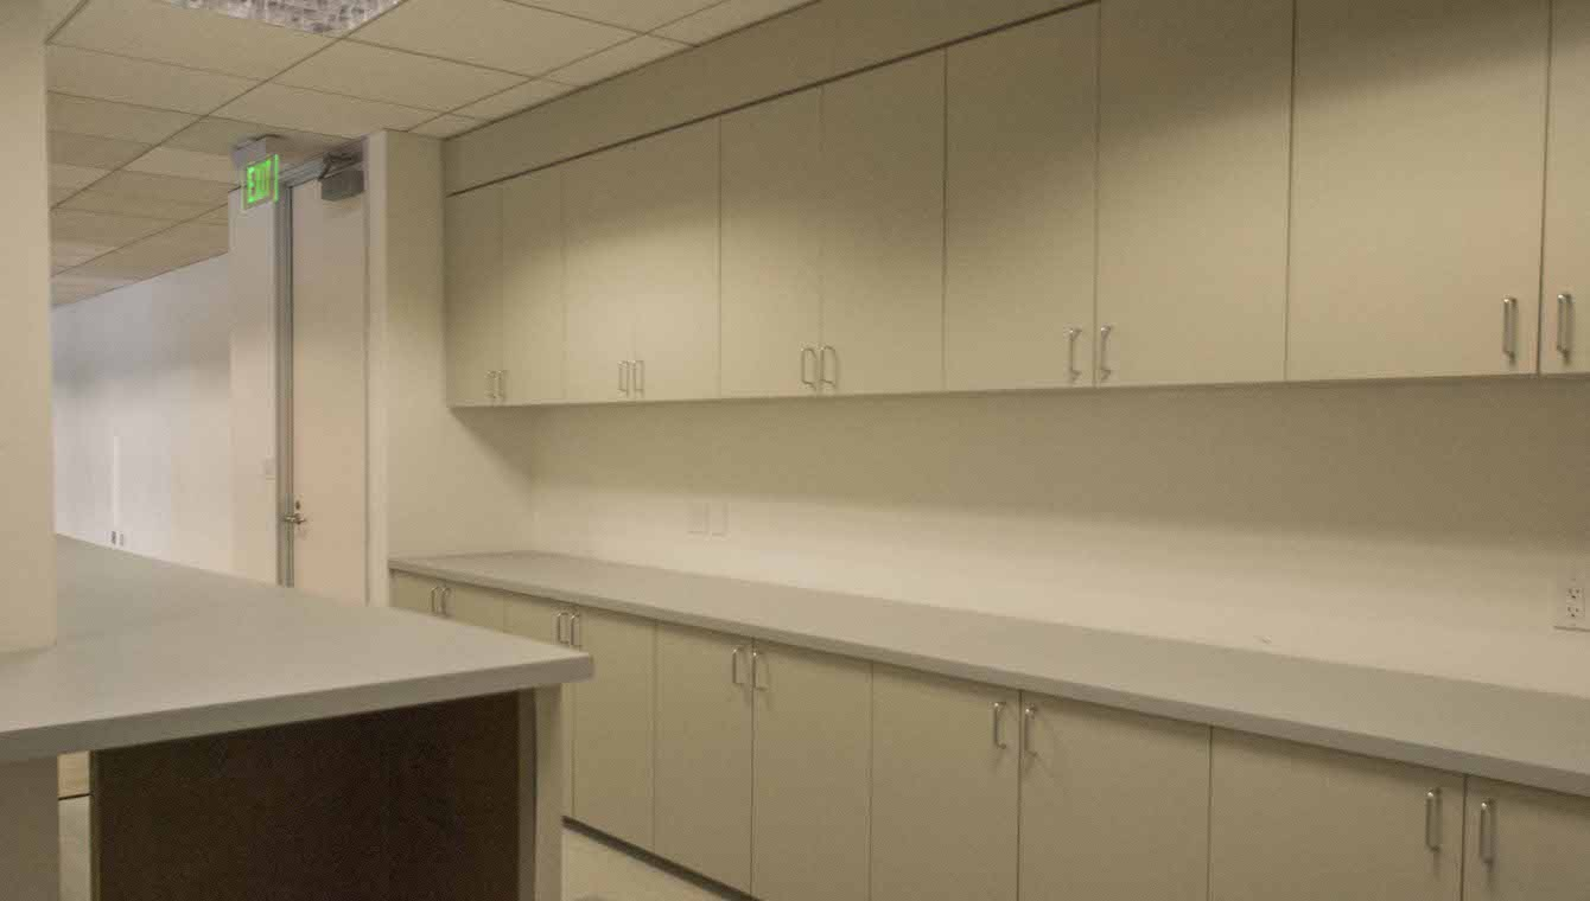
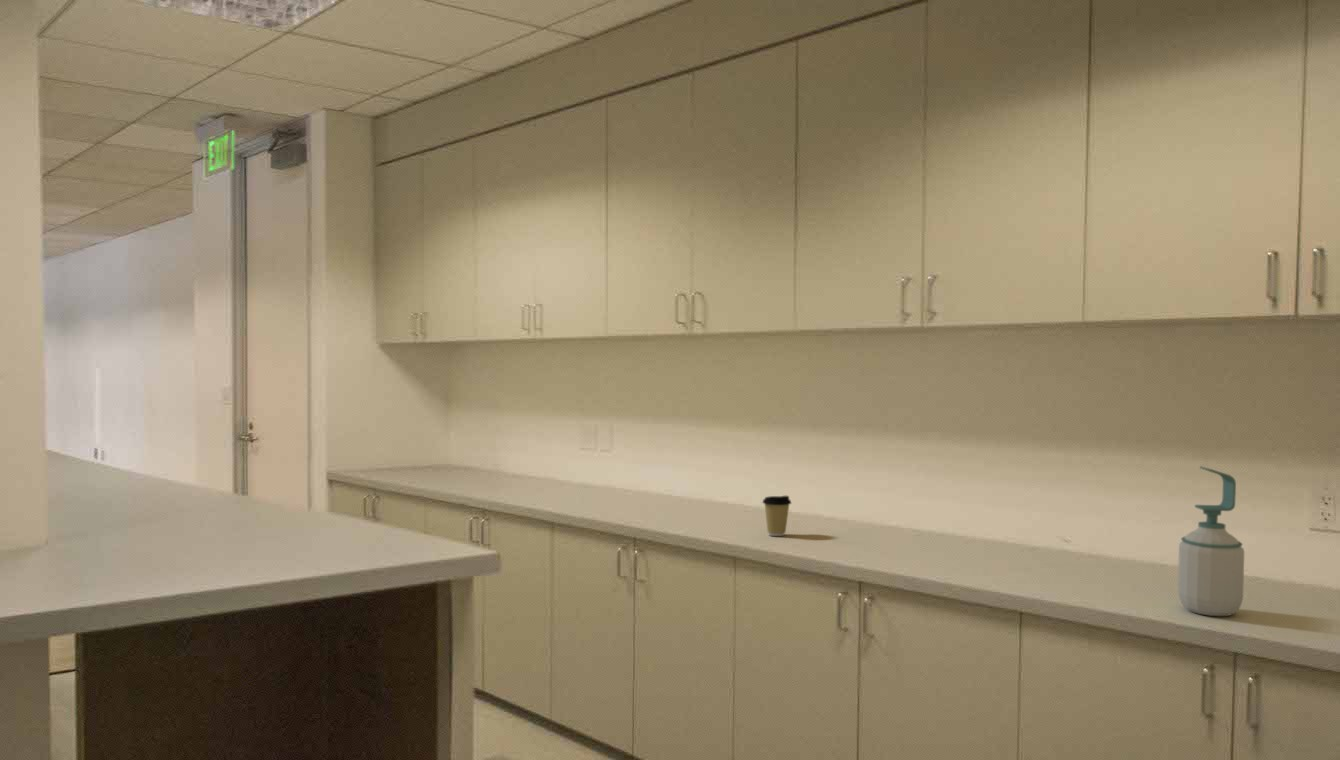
+ coffee cup (776, 515)
+ soap bottle (1211, 539)
